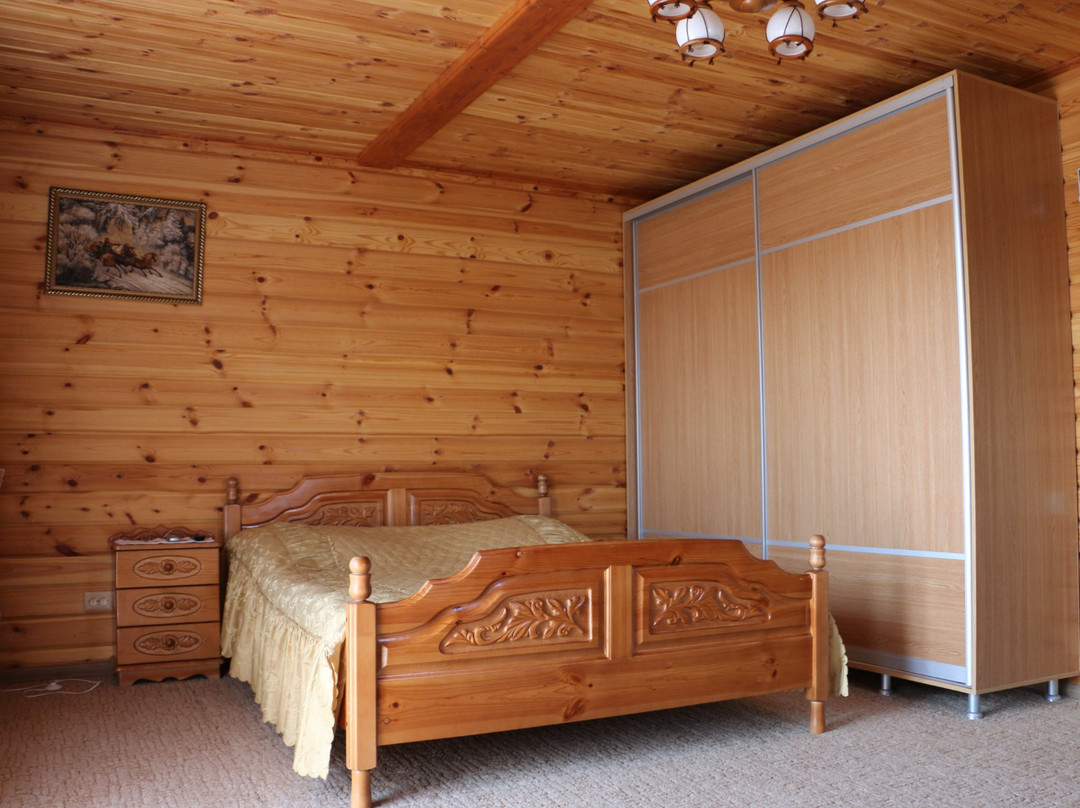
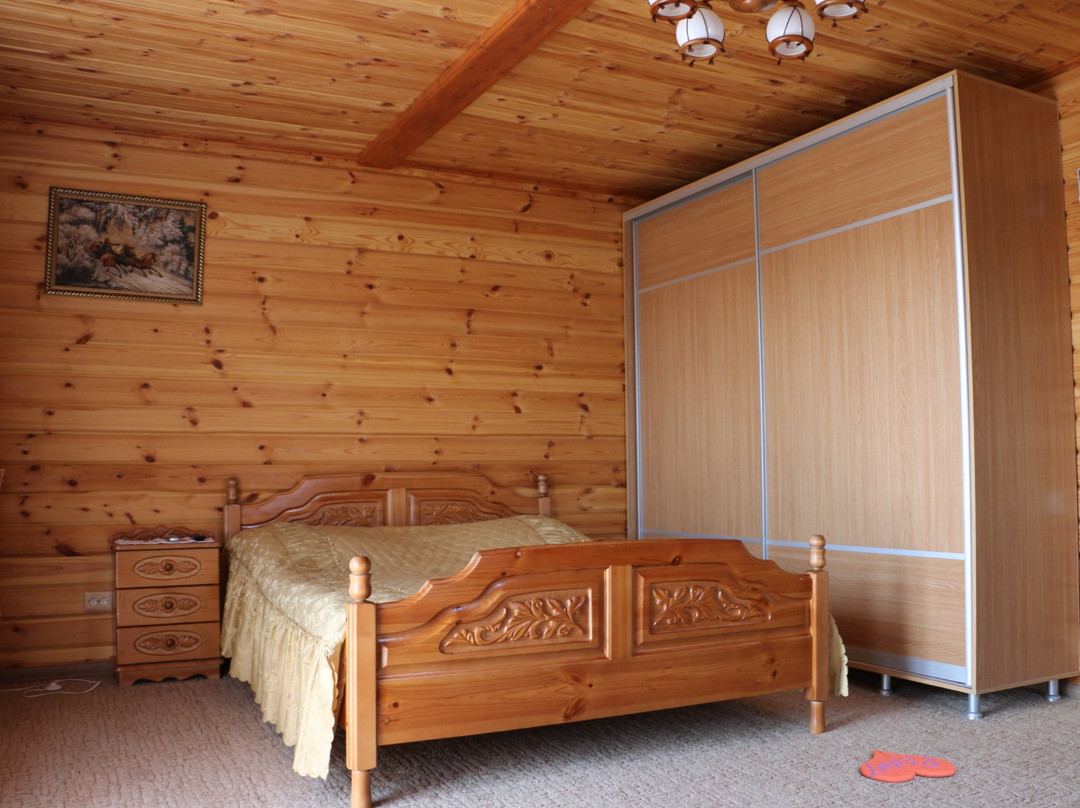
+ slippers (898, 763)
